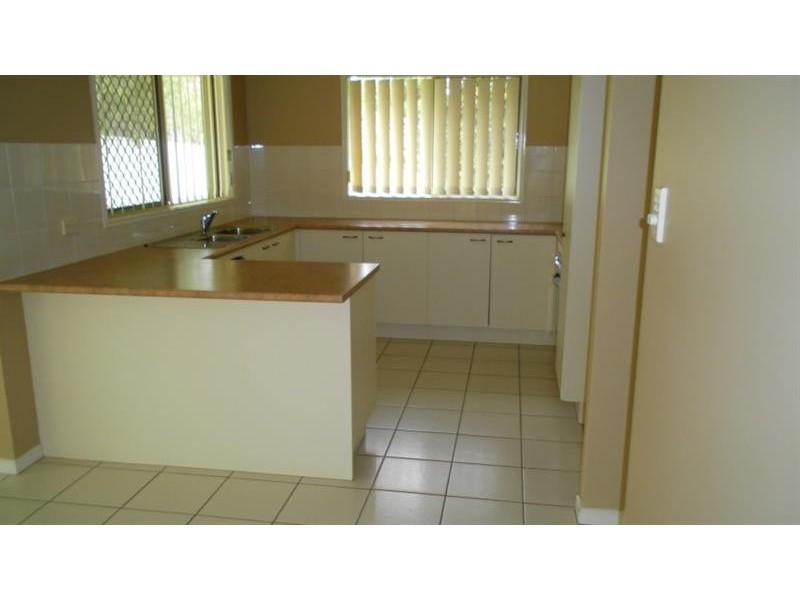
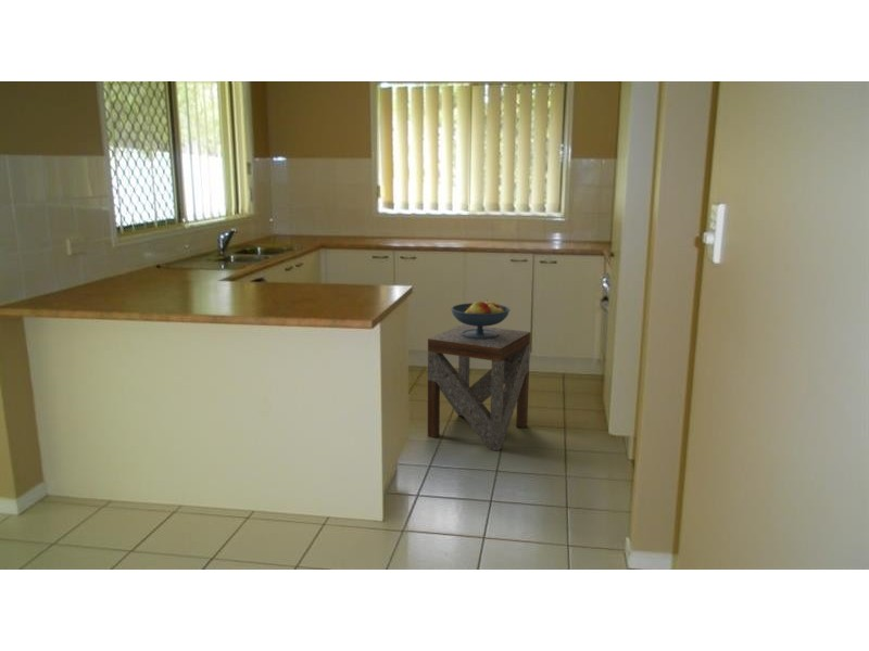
+ side table (479, 383)
+ fruit bowl (480, 316)
